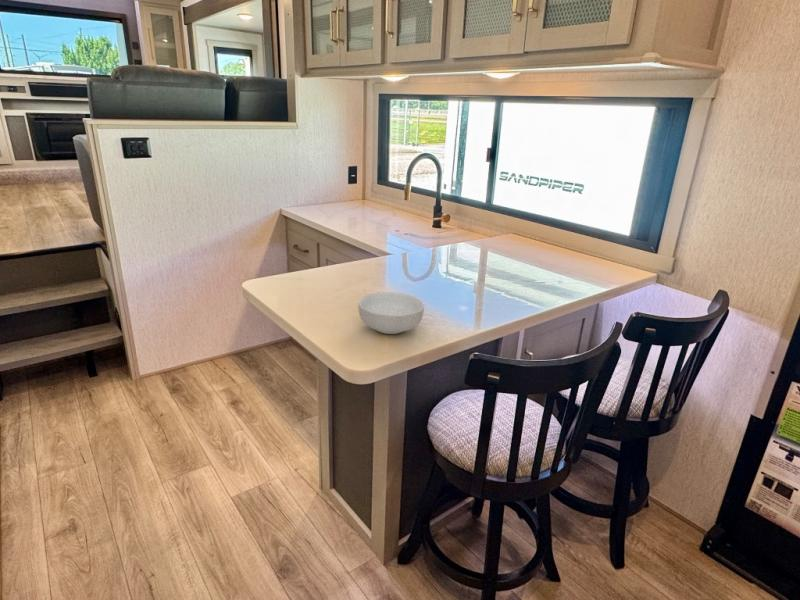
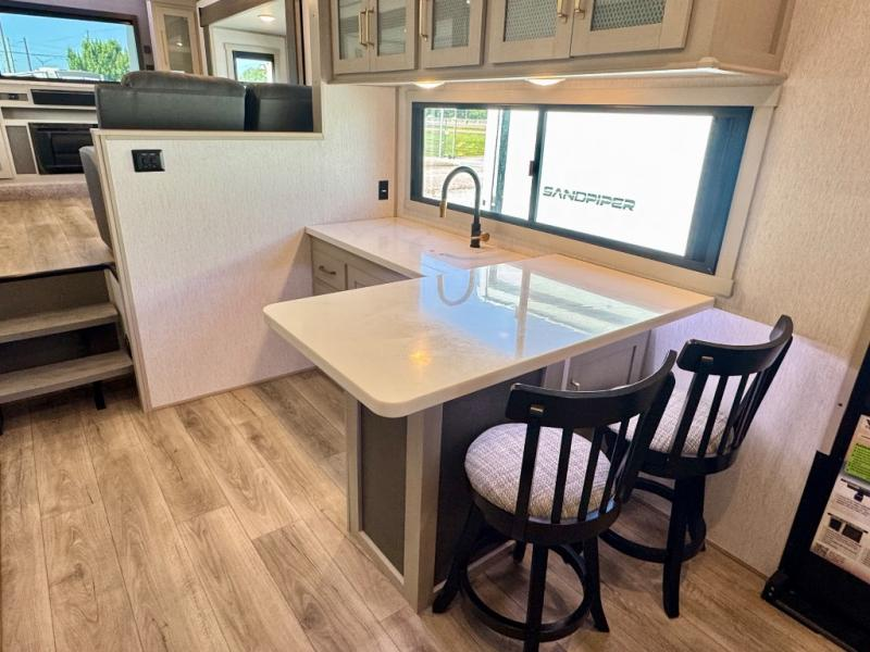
- cereal bowl (391, 315)
